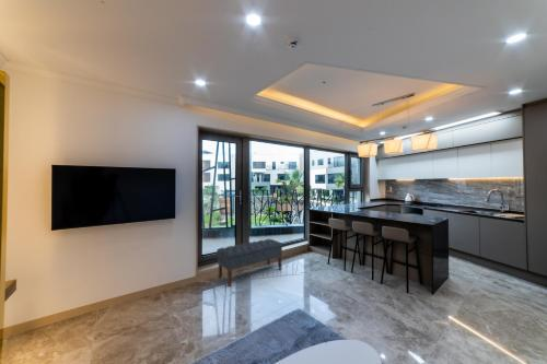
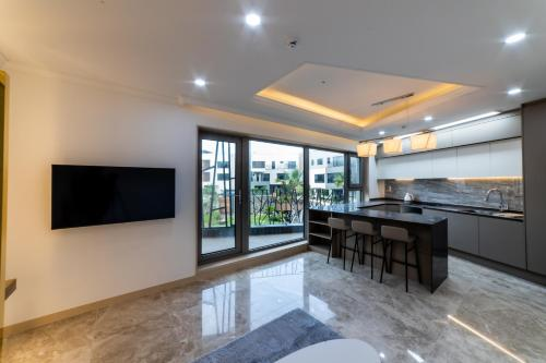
- bench (251, 258)
